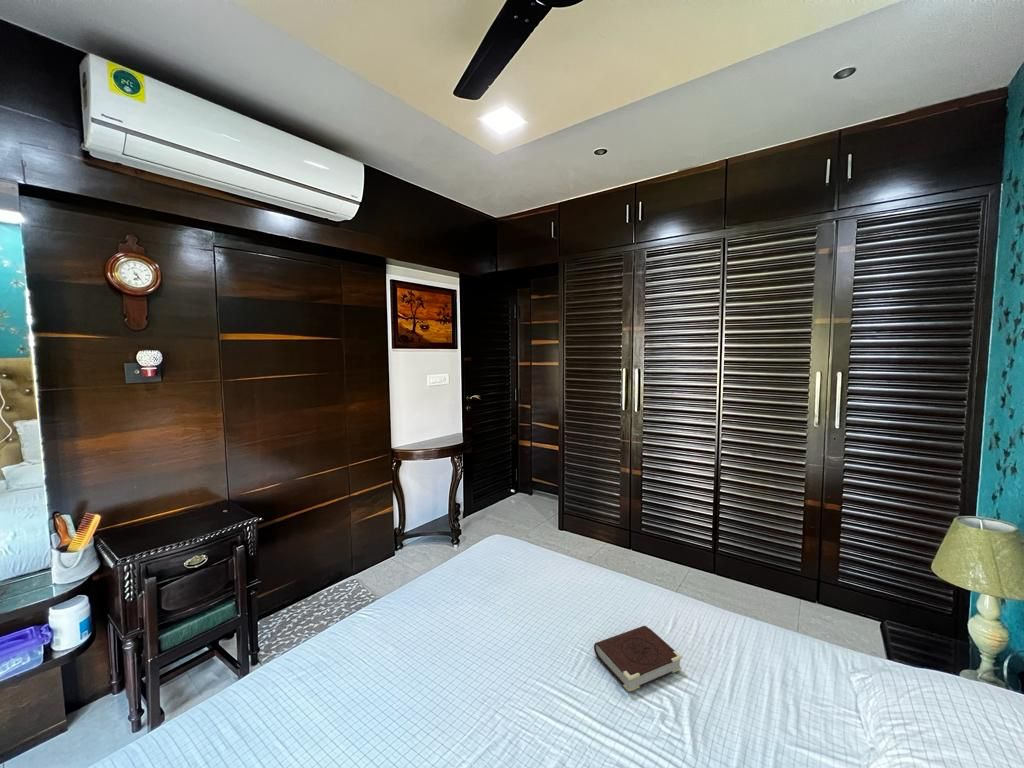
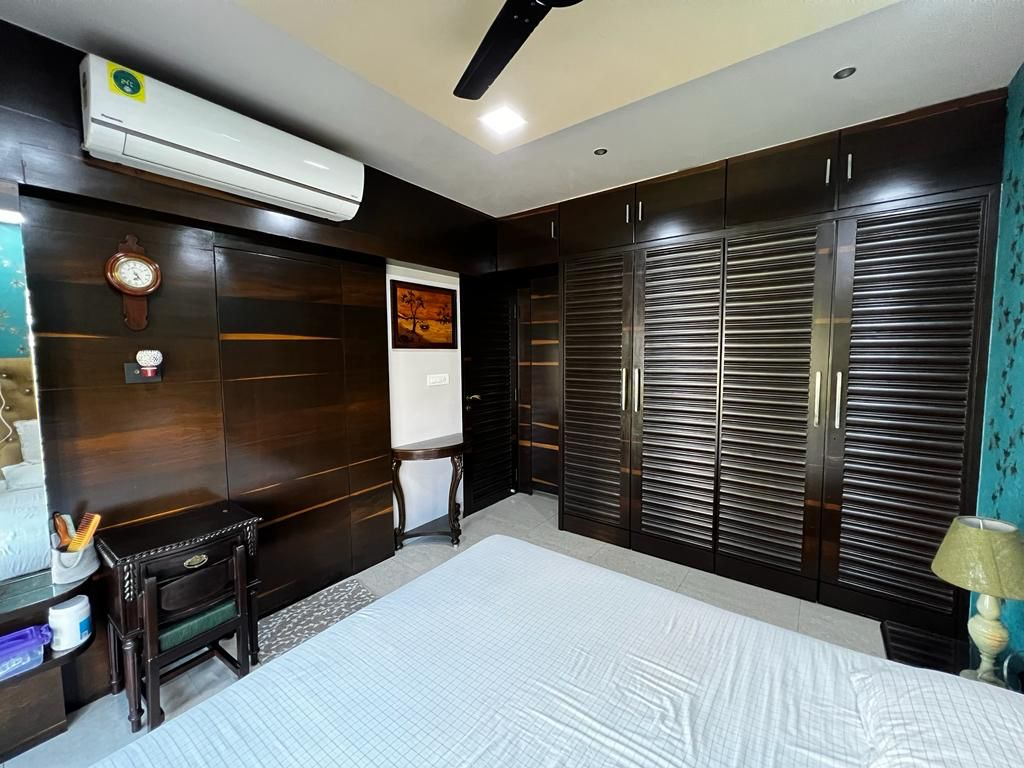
- book (636, 654)
